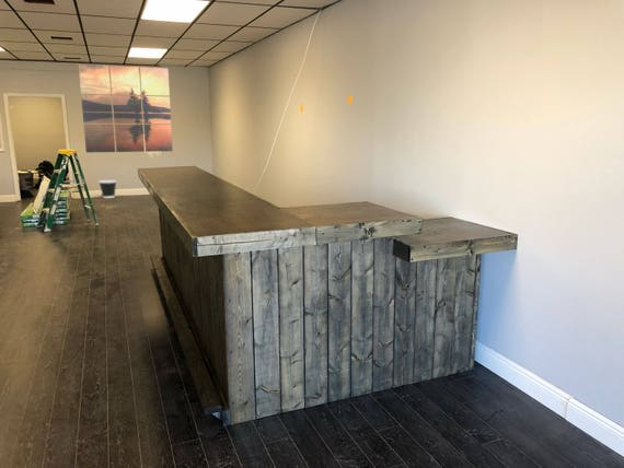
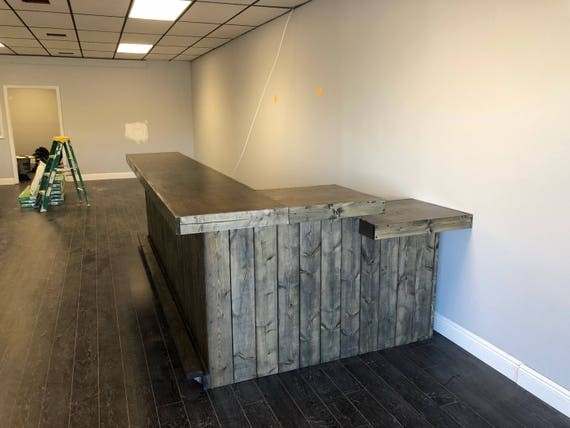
- wall art (127, 109)
- wastebasket (107, 189)
